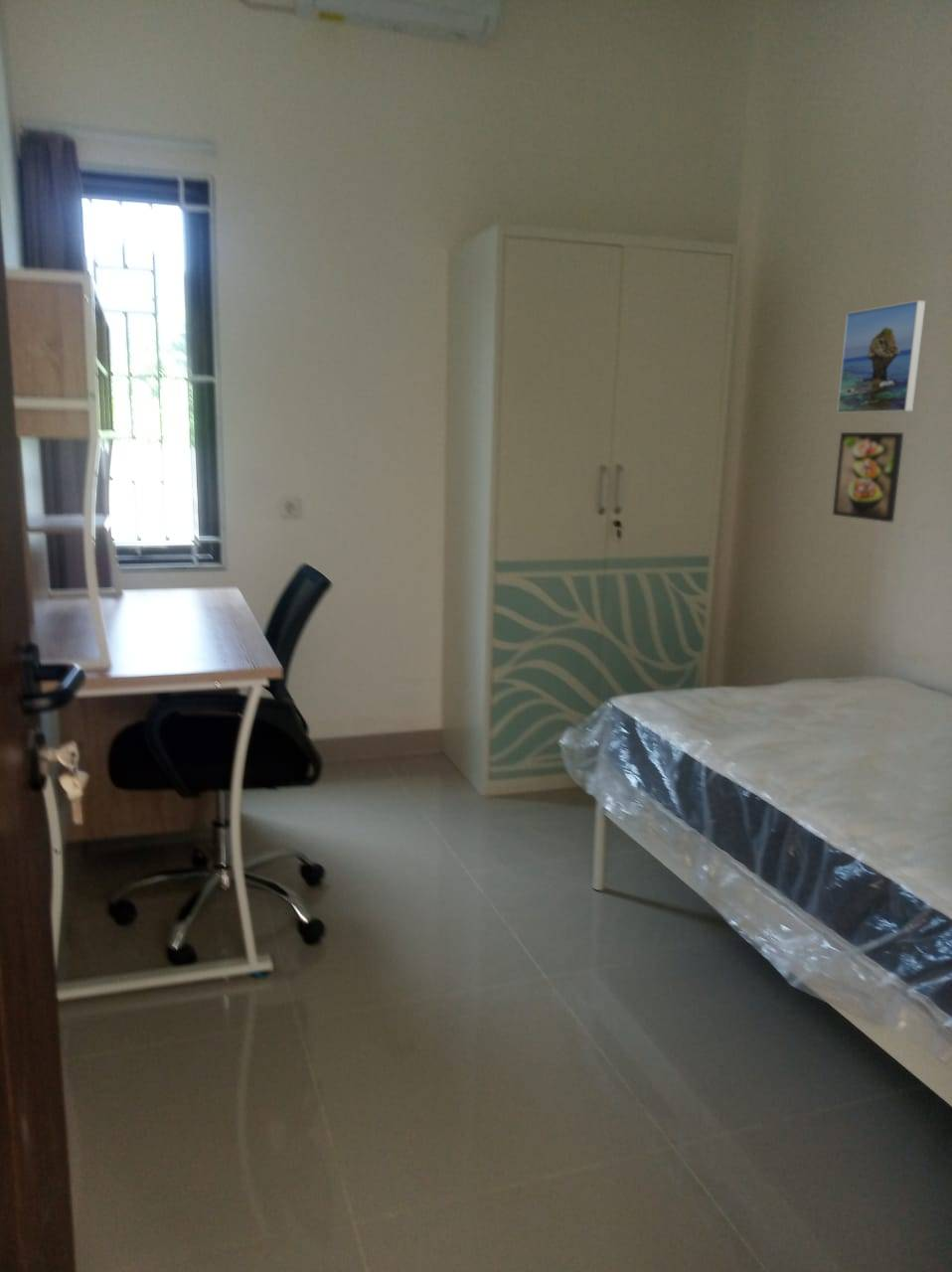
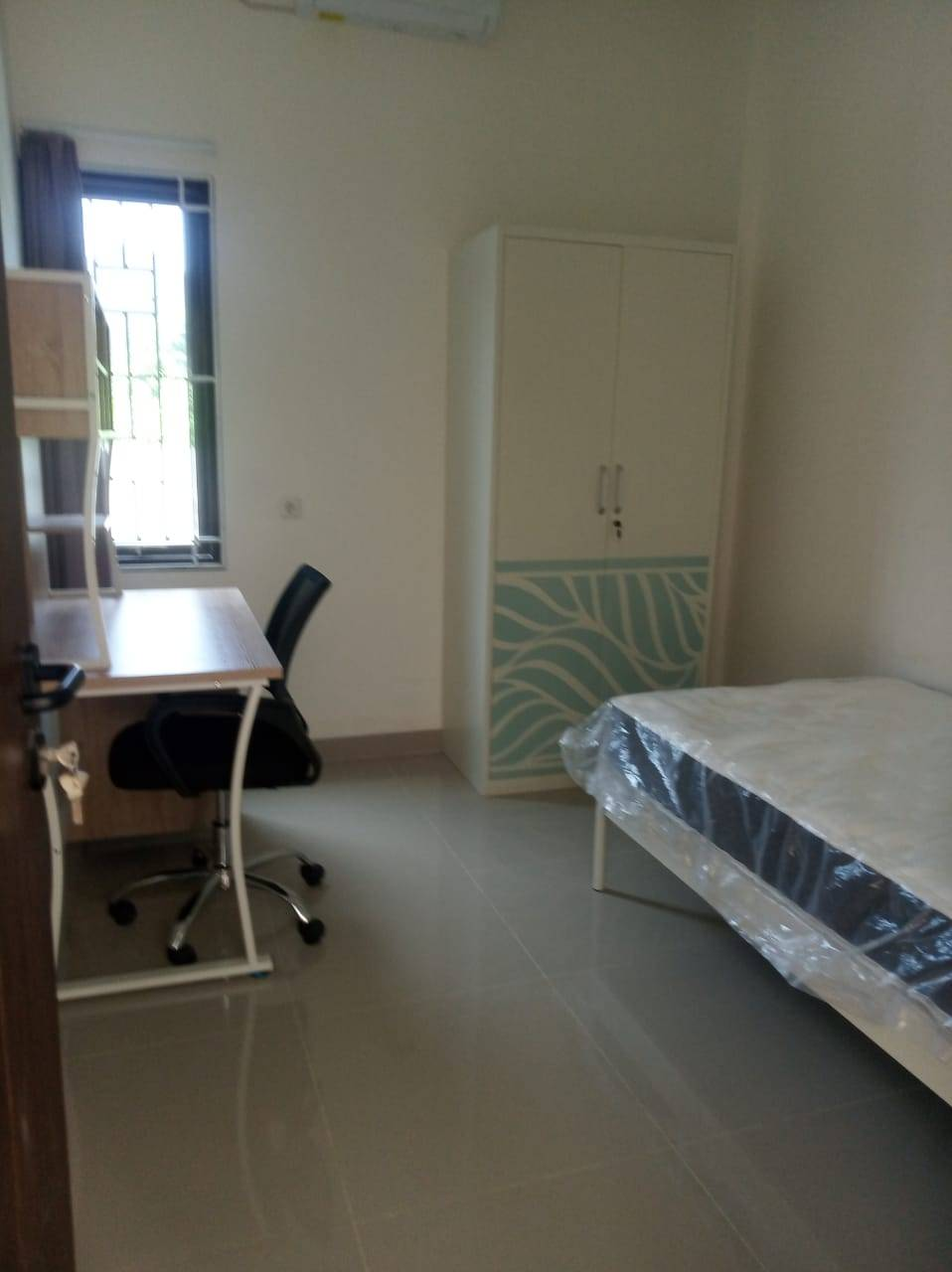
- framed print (866, 475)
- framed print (878, 360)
